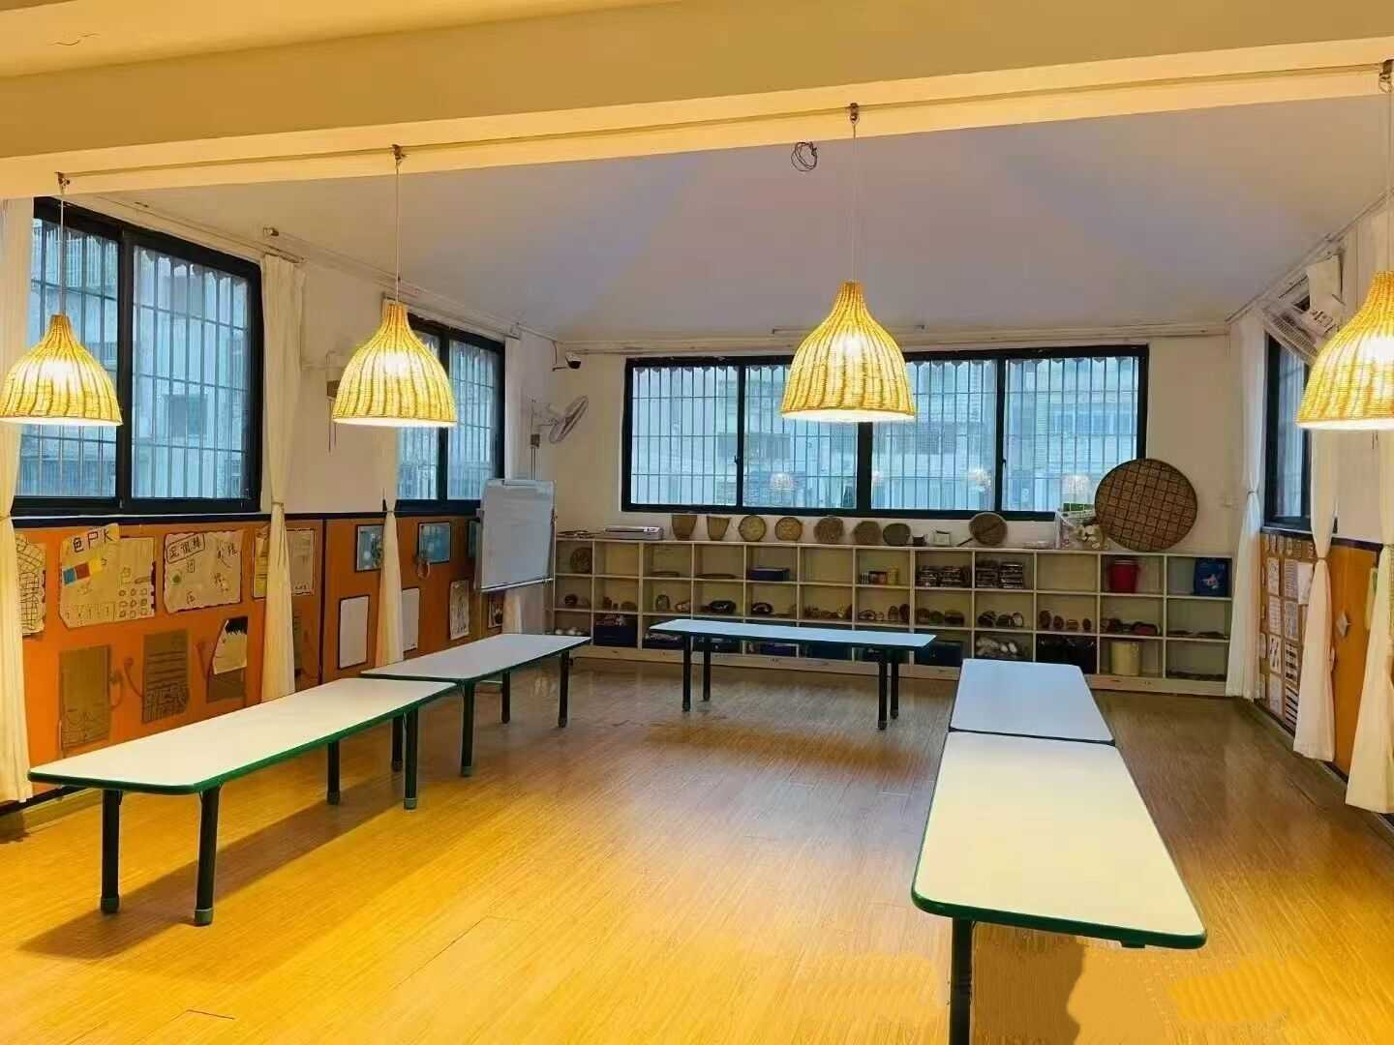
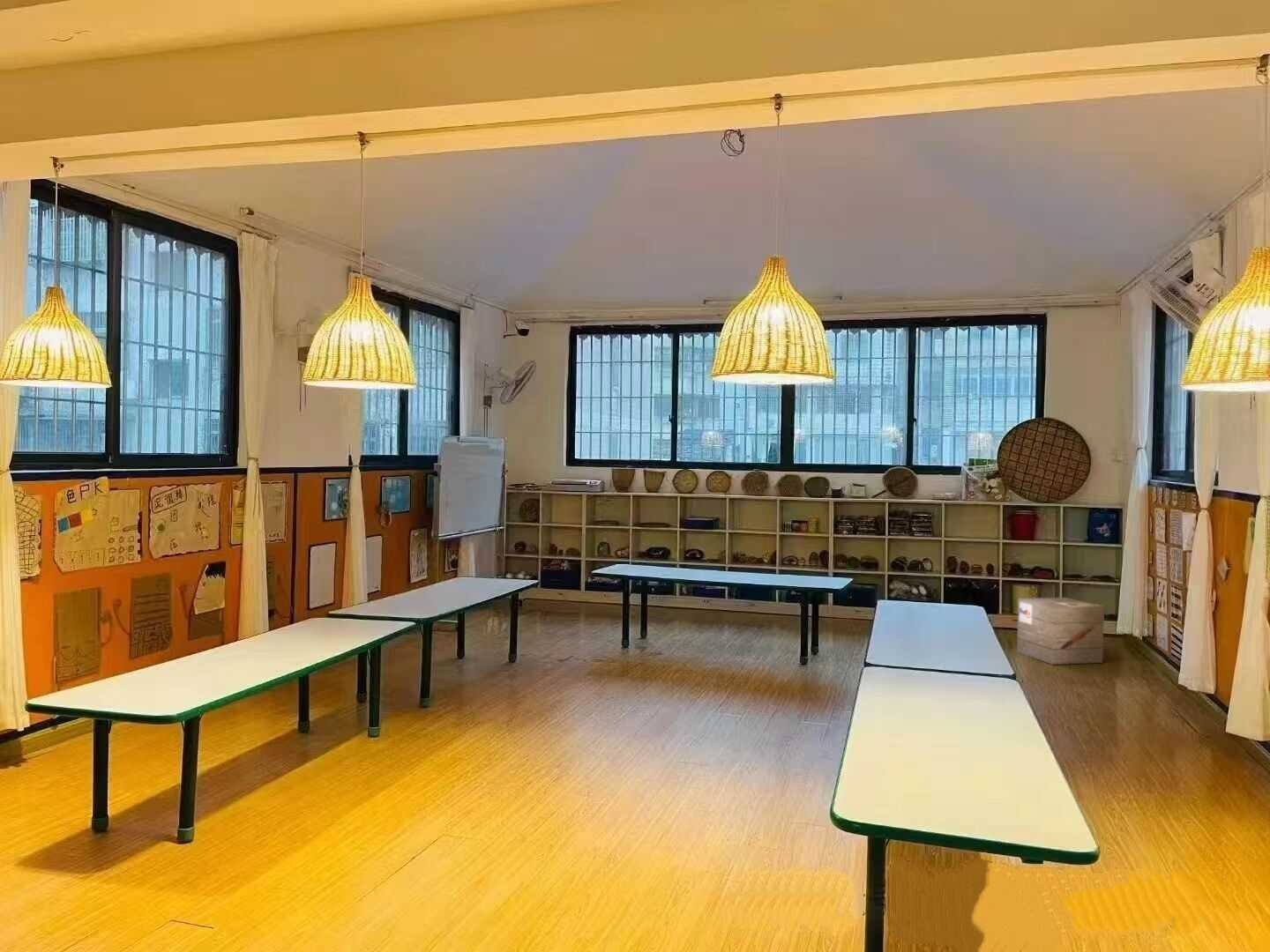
+ wooden crate (1059, 629)
